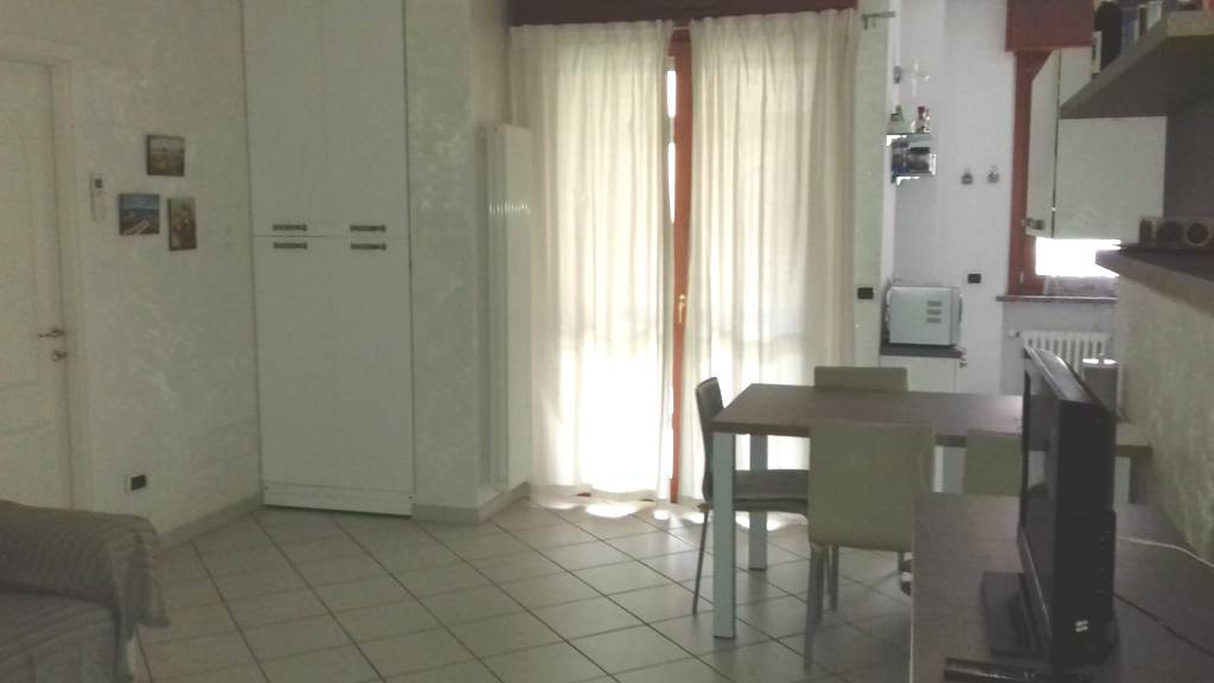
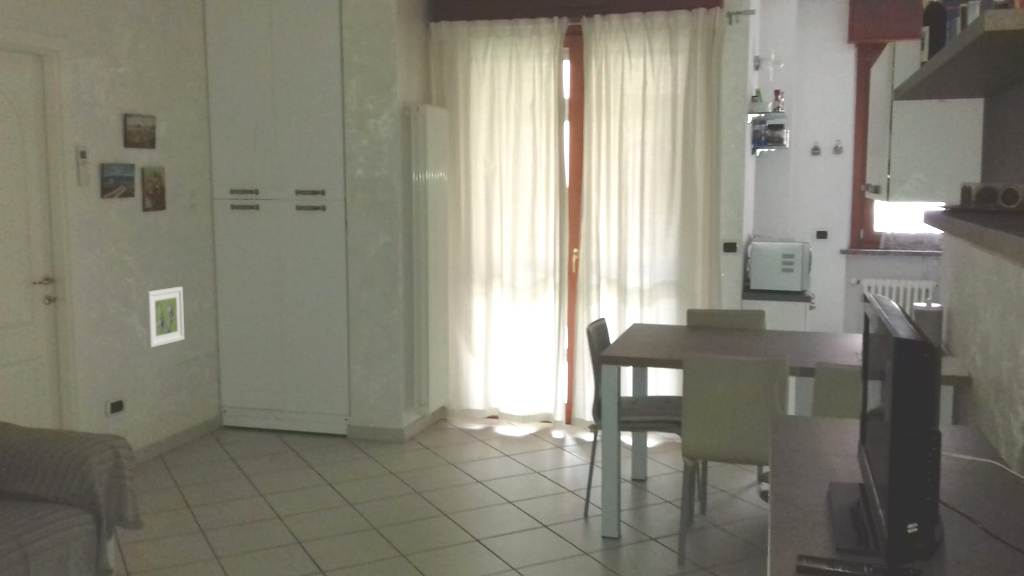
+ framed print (165, 316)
